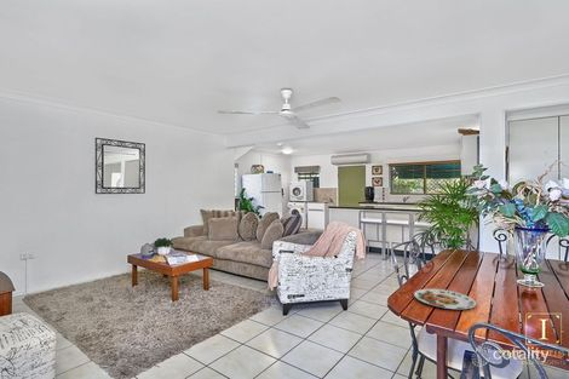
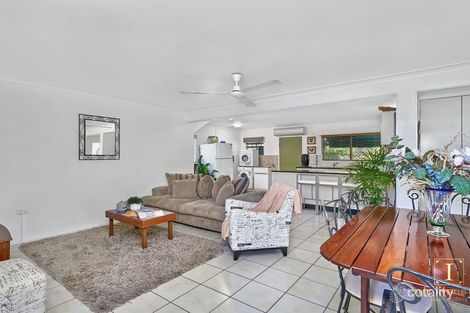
- plate (443, 298)
